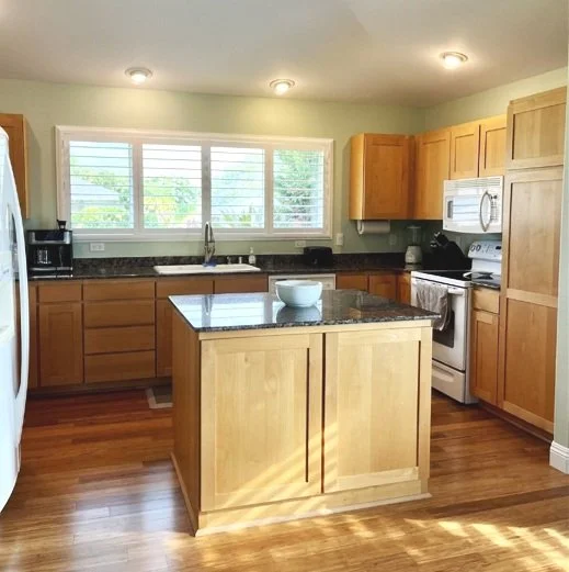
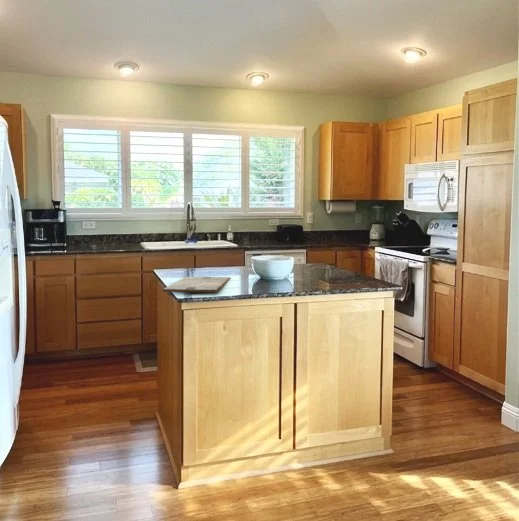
+ cutting board (199, 283)
